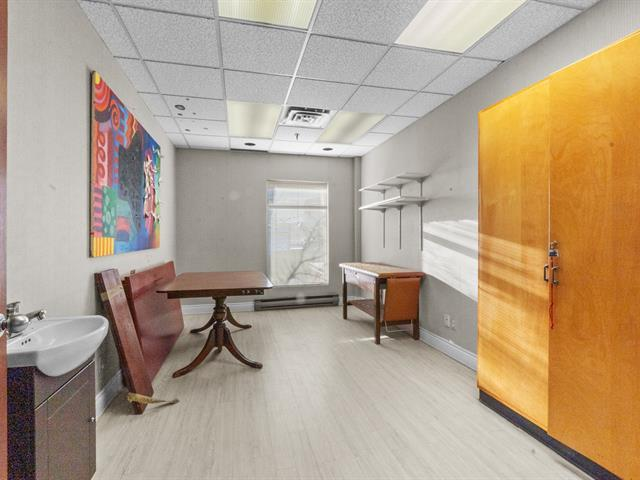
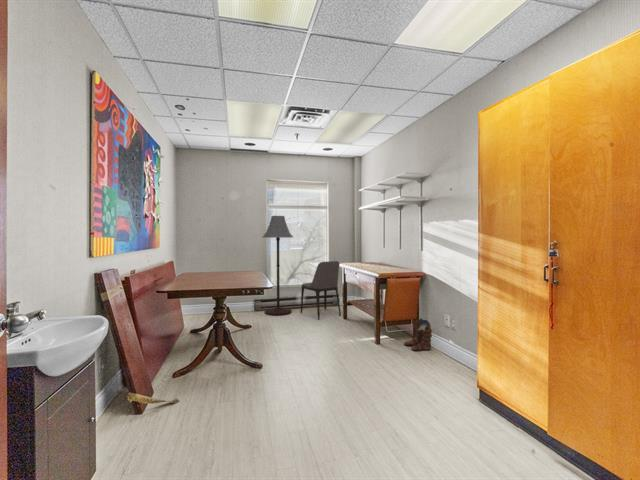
+ floor lamp (278, 264)
+ chair (321, 287)
+ boots (419, 333)
